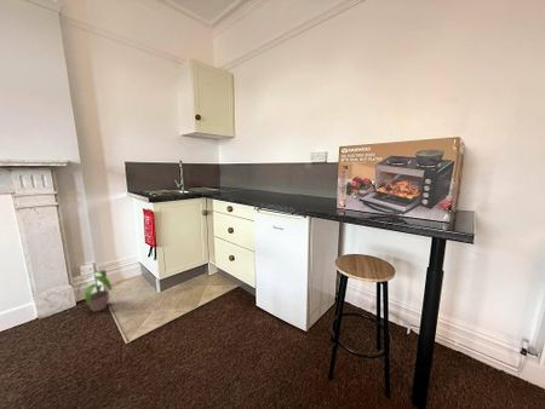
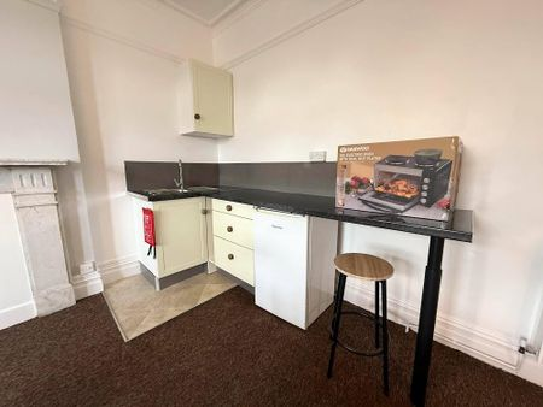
- potted plant (97, 290)
